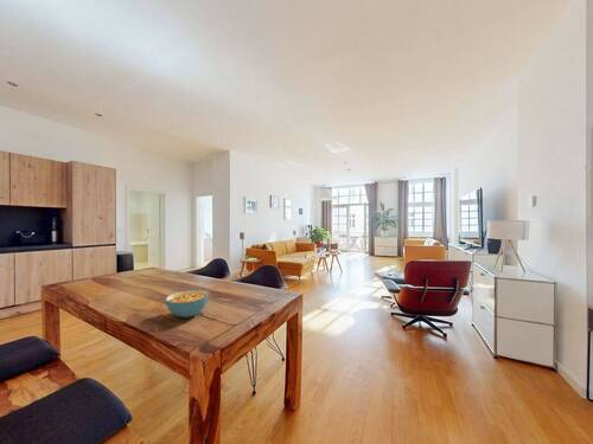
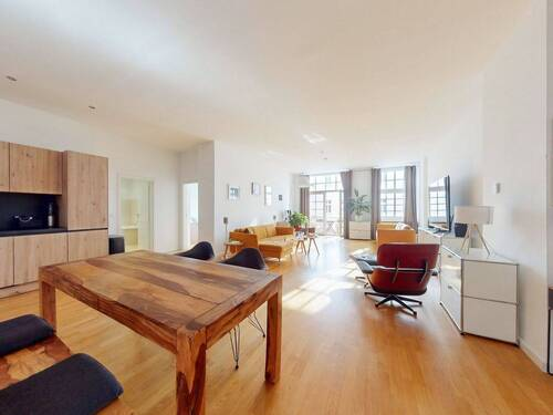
- cereal bowl (187, 305)
